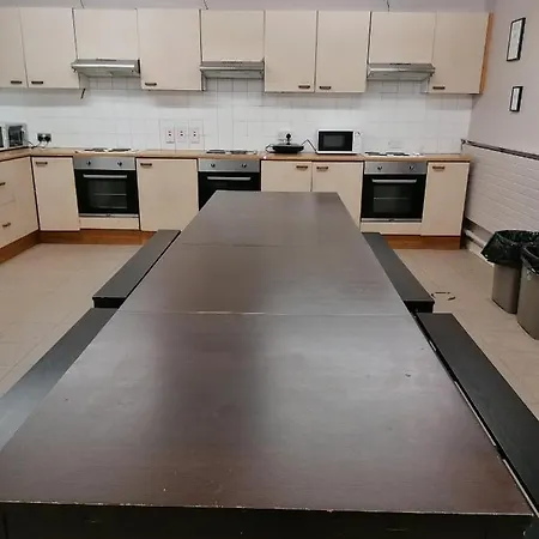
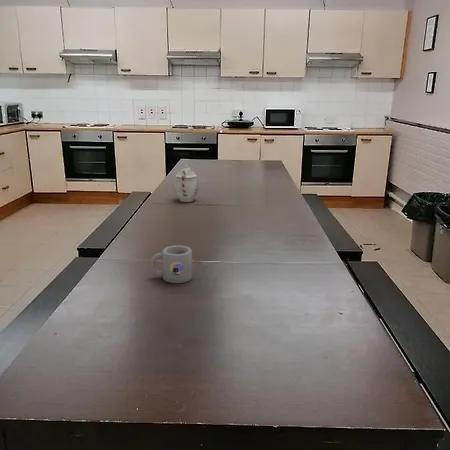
+ mug (171, 263)
+ teapot (186, 182)
